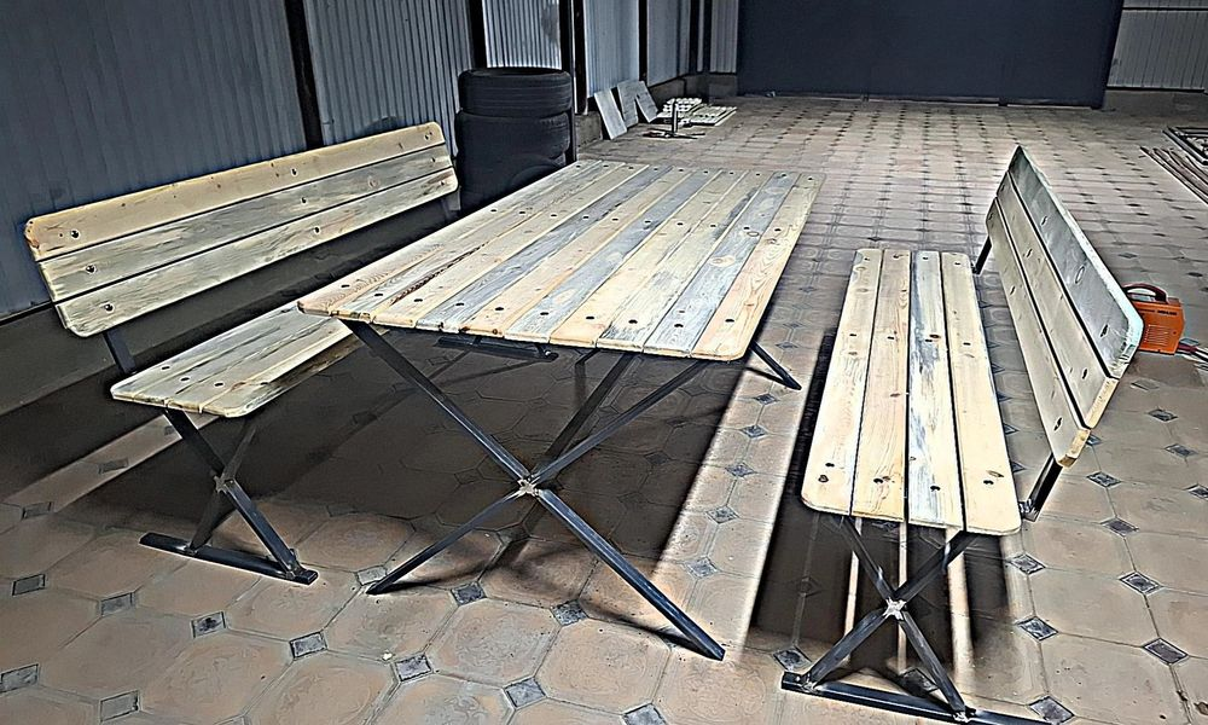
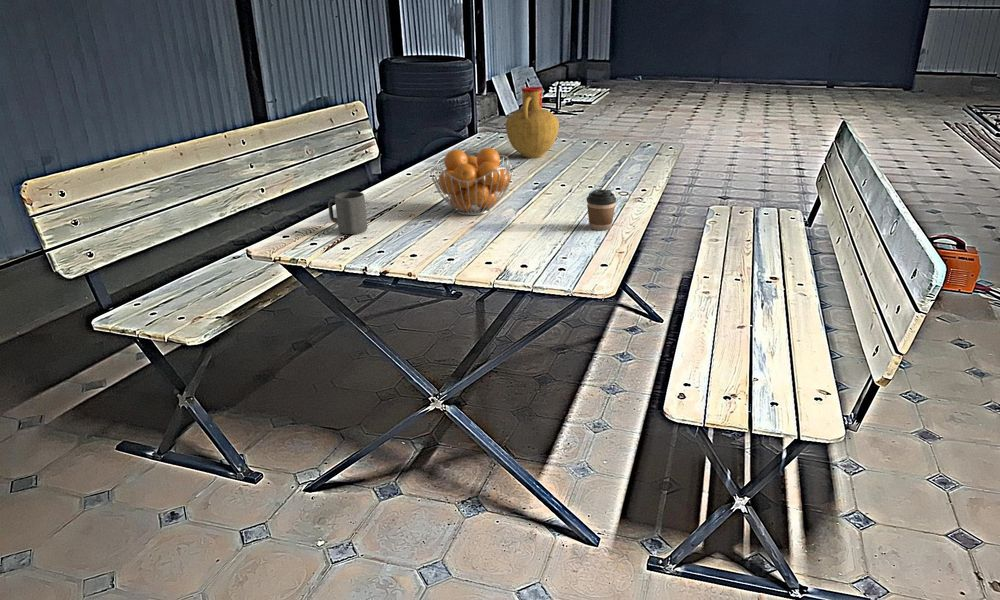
+ vase (532, 122)
+ fruit basket (472, 180)
+ mug (346, 212)
+ coffee cup (601, 208)
